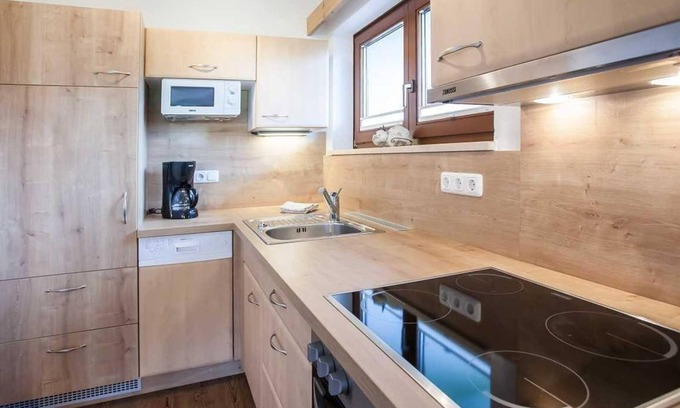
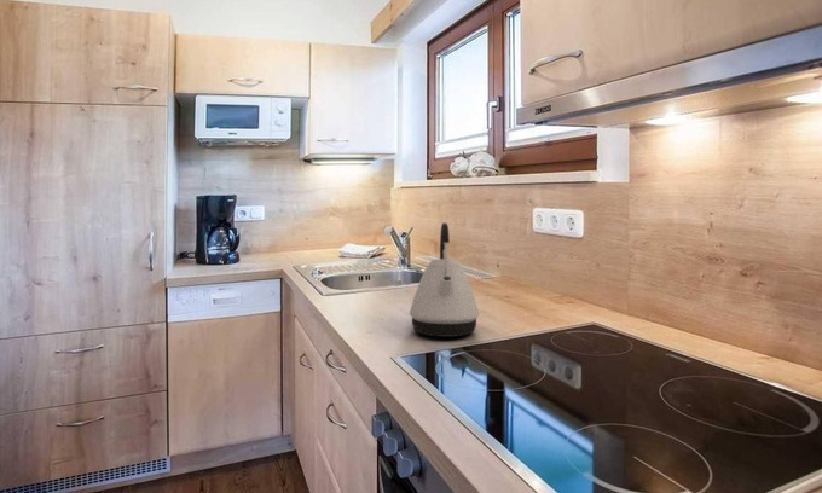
+ kettle (444, 277)
